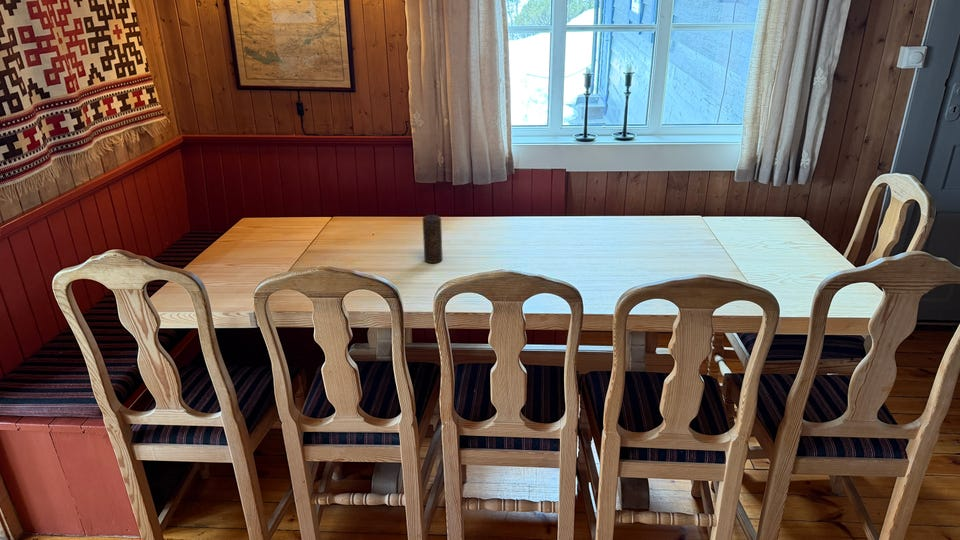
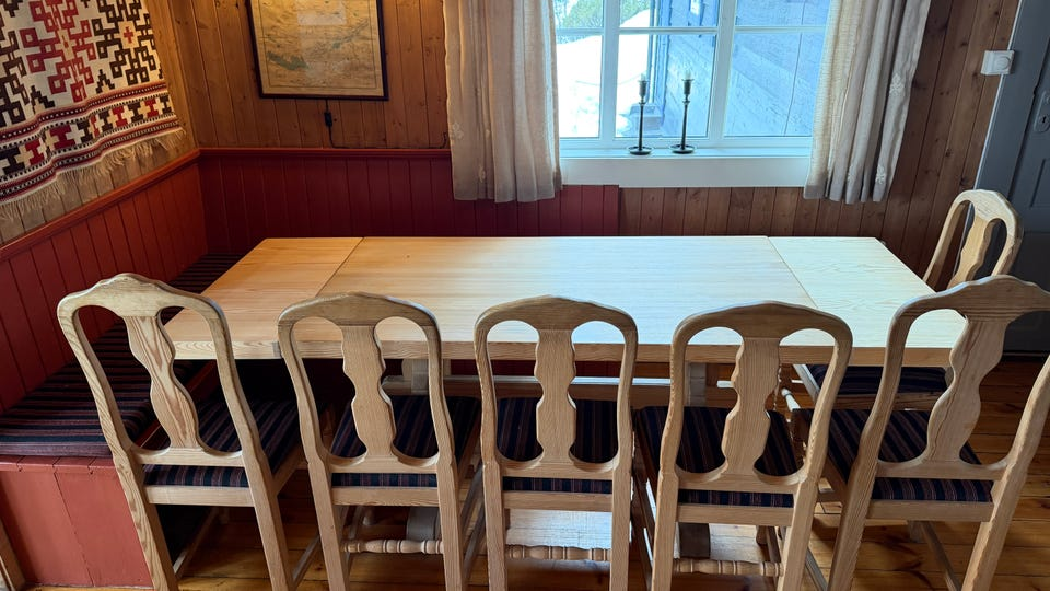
- candle (432, 239)
